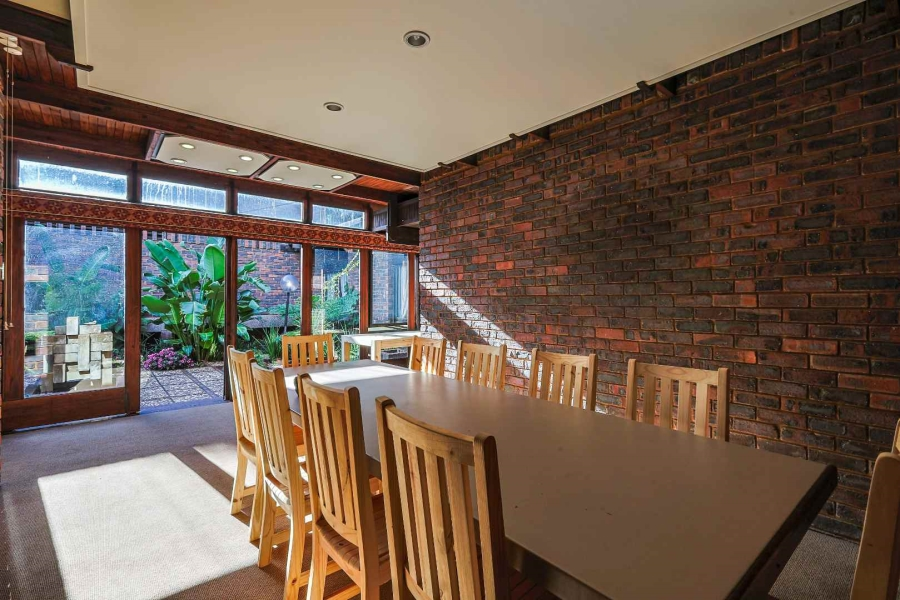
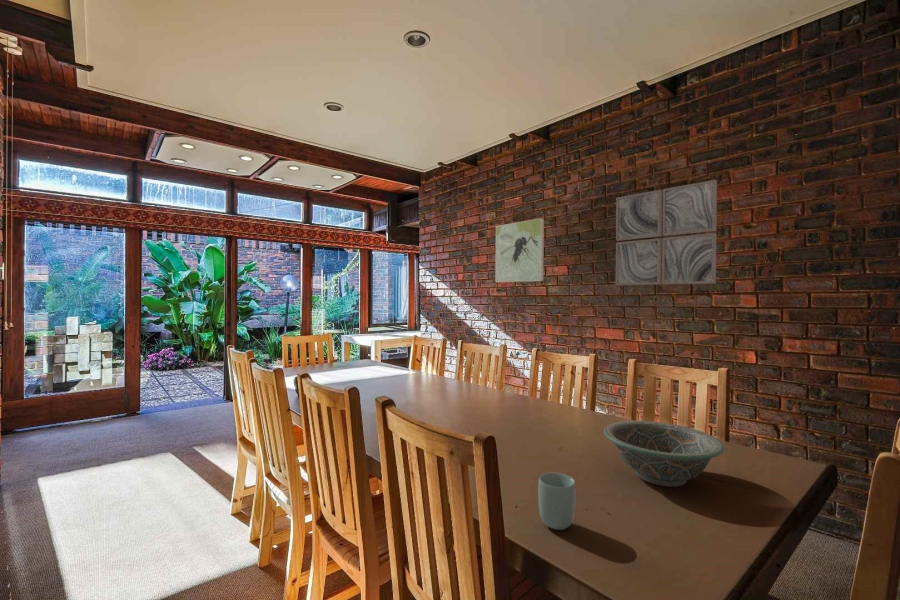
+ decorative bowl (660, 456)
+ cup (556, 502)
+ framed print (518, 252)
+ wall art (661, 235)
